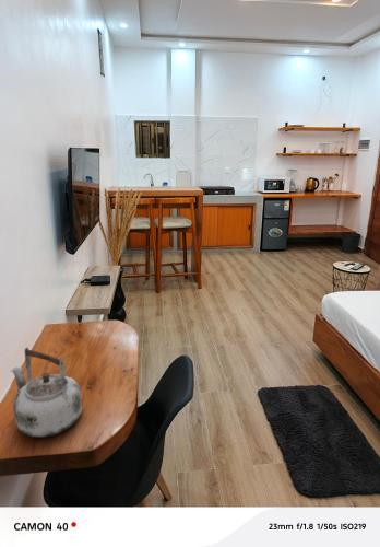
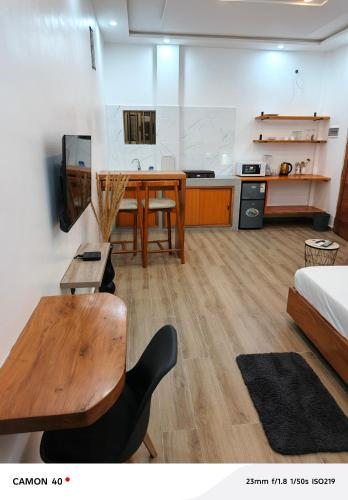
- kettle (40, 384)
